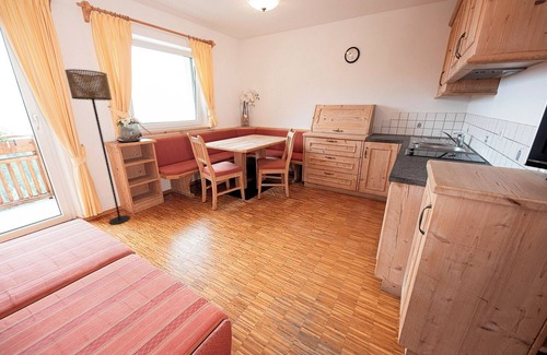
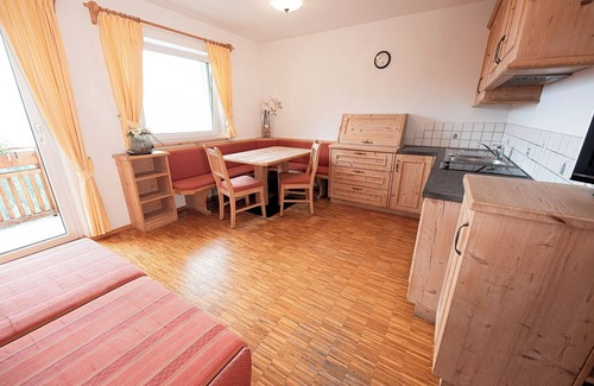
- floor lamp (105, 153)
